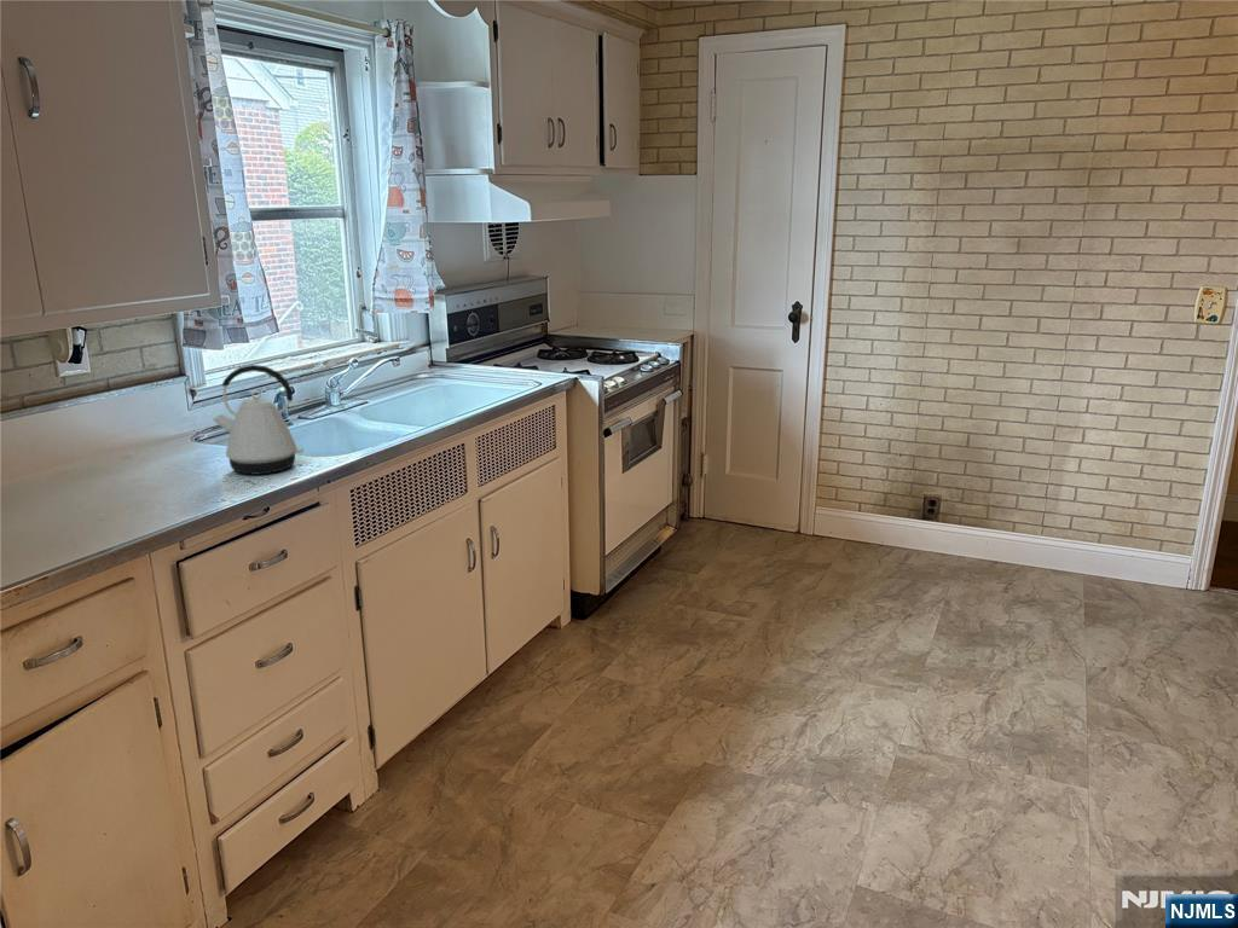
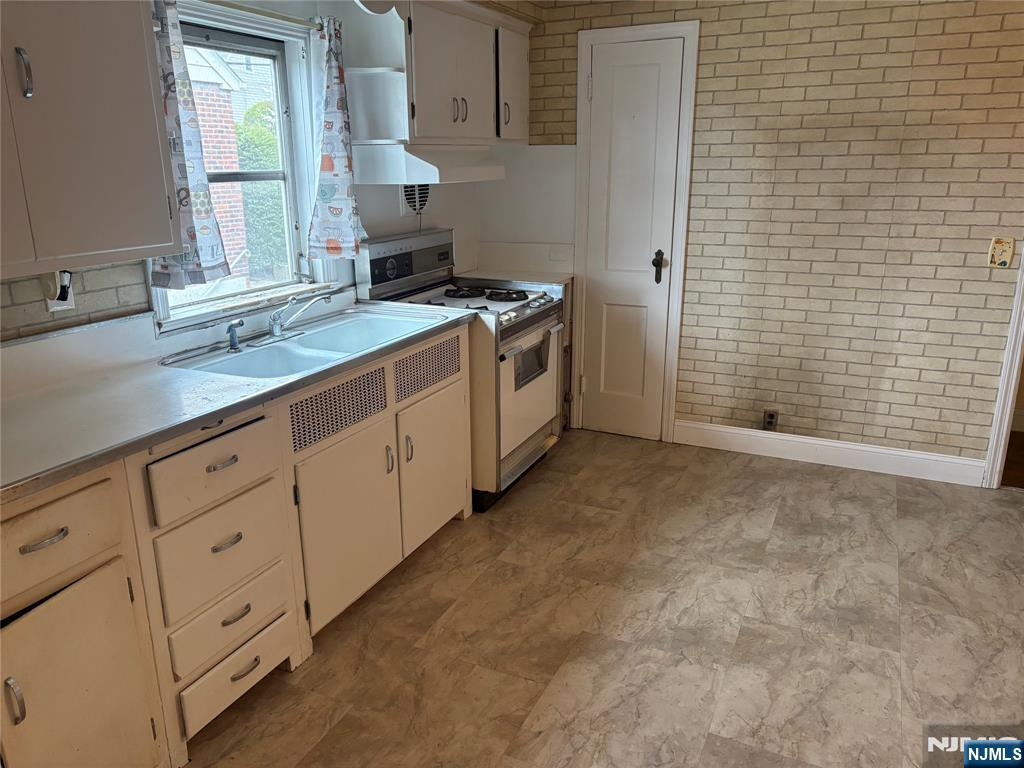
- kettle (255, 417)
